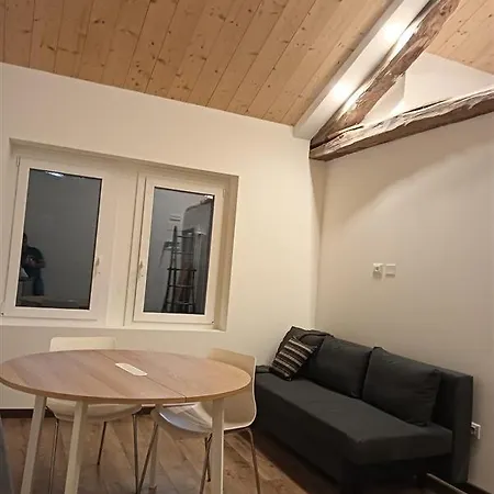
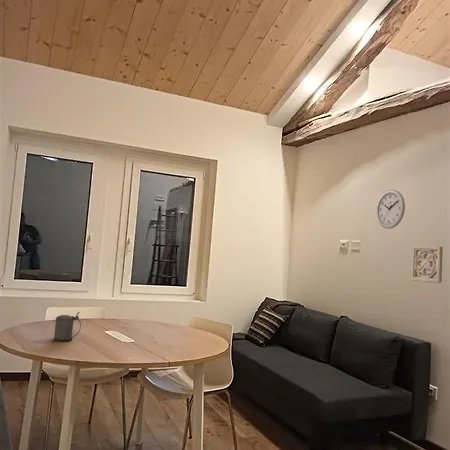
+ wall ornament (426, 264)
+ wall clock (389, 209)
+ beer stein (67, 325)
